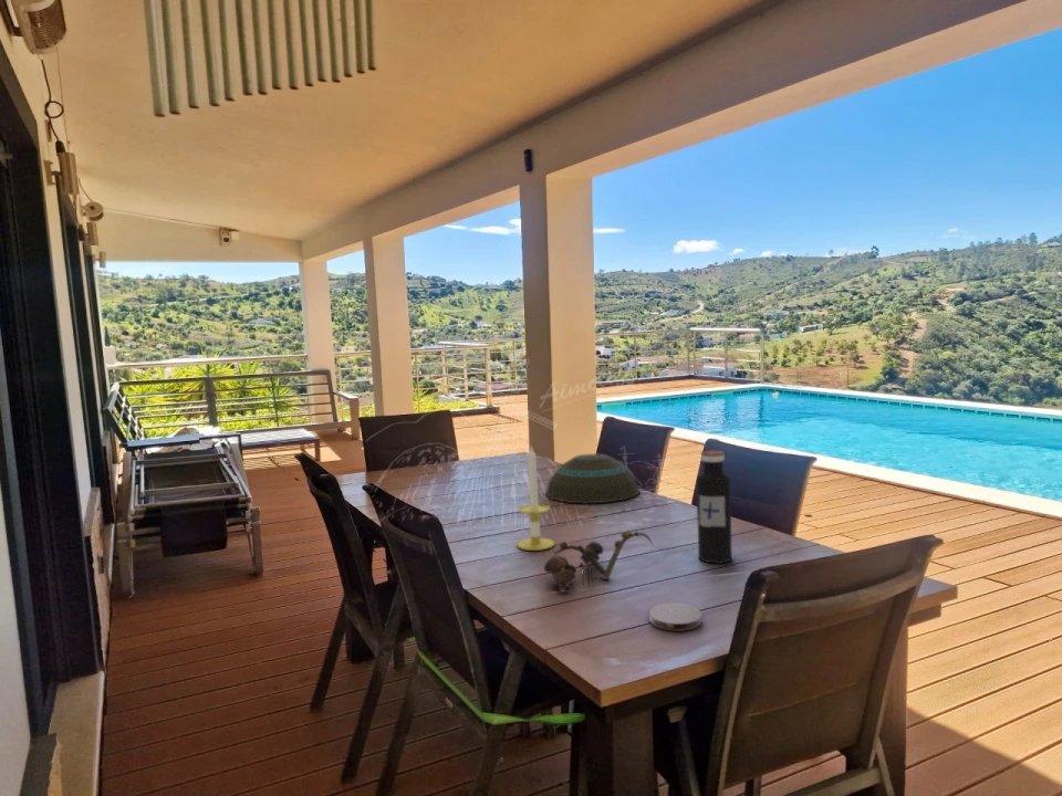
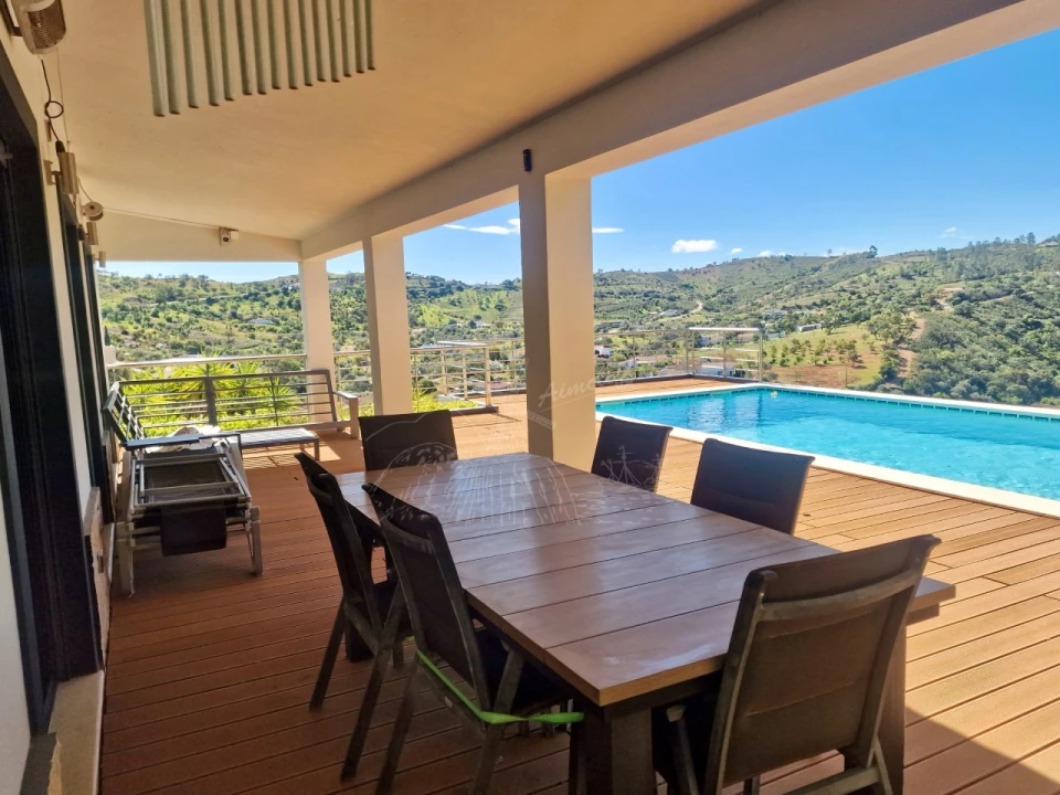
- plant (594, 551)
- water bottle (714, 505)
- candle (533, 494)
- bowl (591, 473)
- coaster (675, 616)
